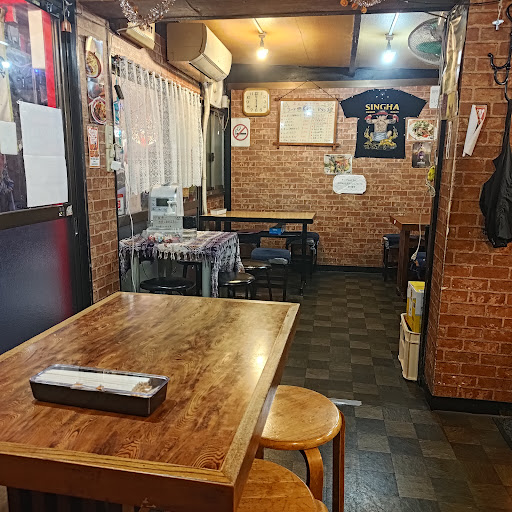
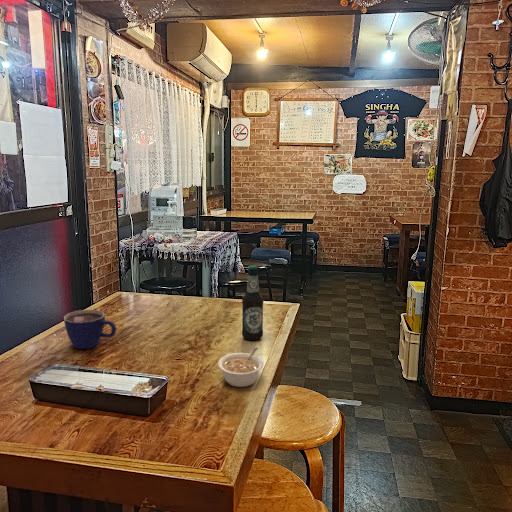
+ bottle (252, 302)
+ cup (91, 330)
+ legume (240, 368)
